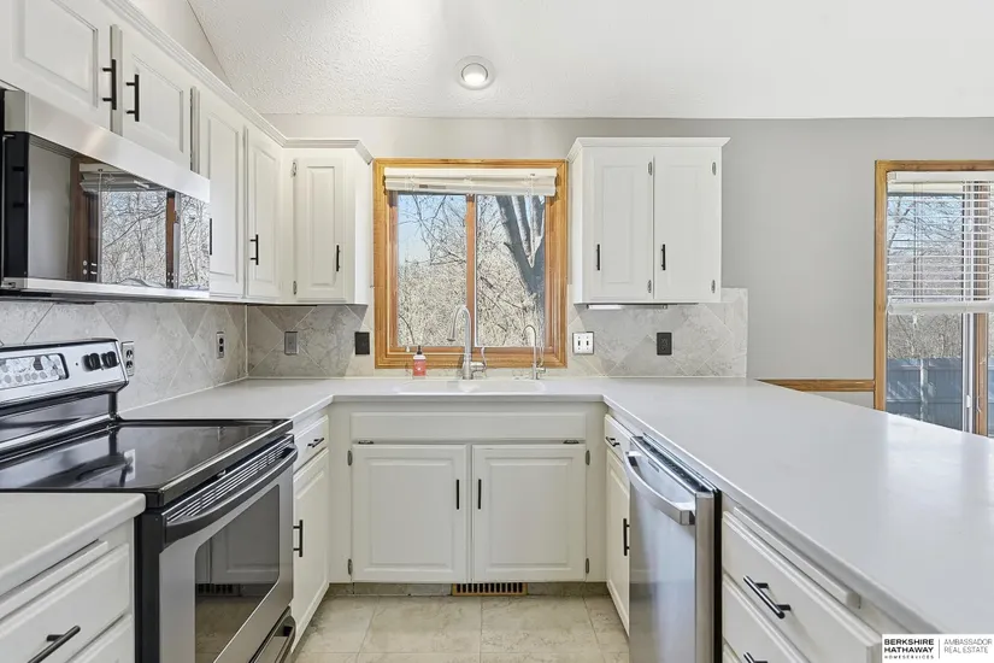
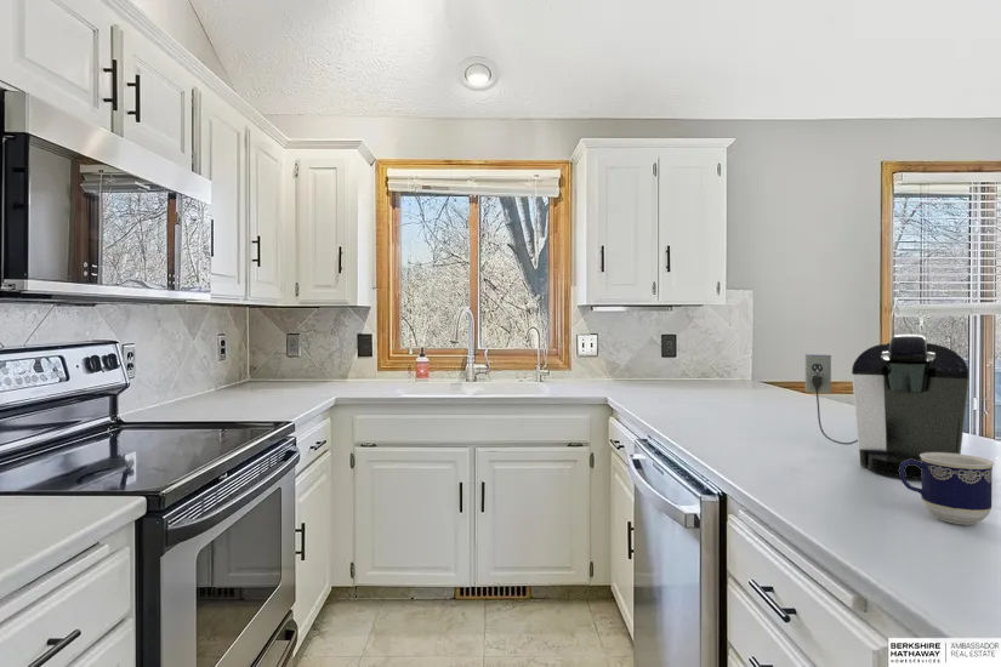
+ cup (944, 488)
+ coffee maker (876, 399)
